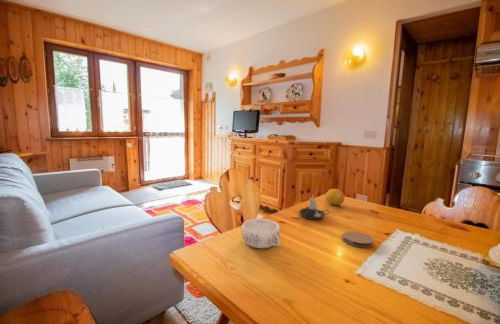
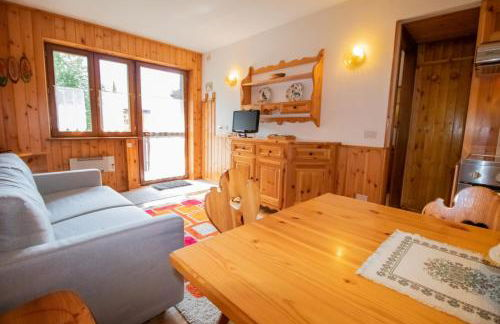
- fruit (334, 197)
- coaster (357, 238)
- decorative bowl (262, 235)
- candle (314, 205)
